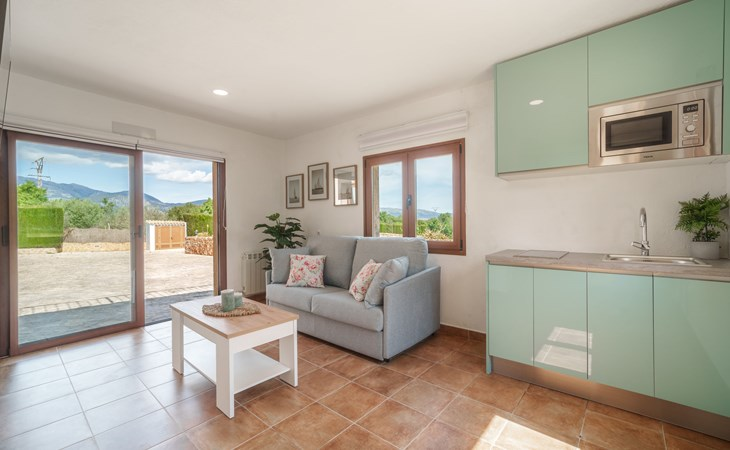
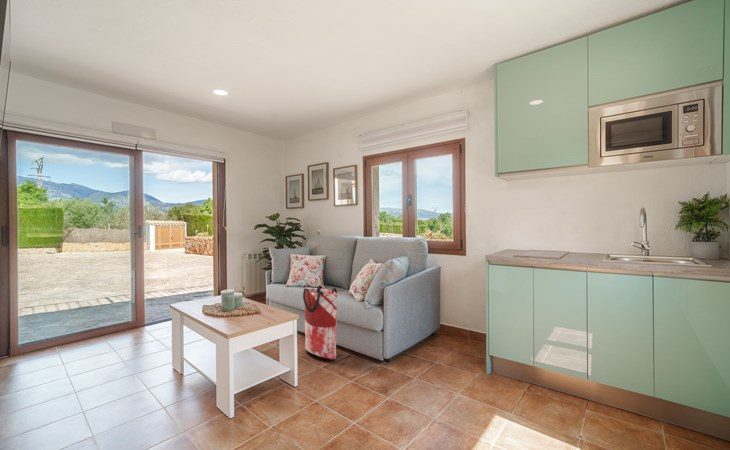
+ bag (320, 322)
